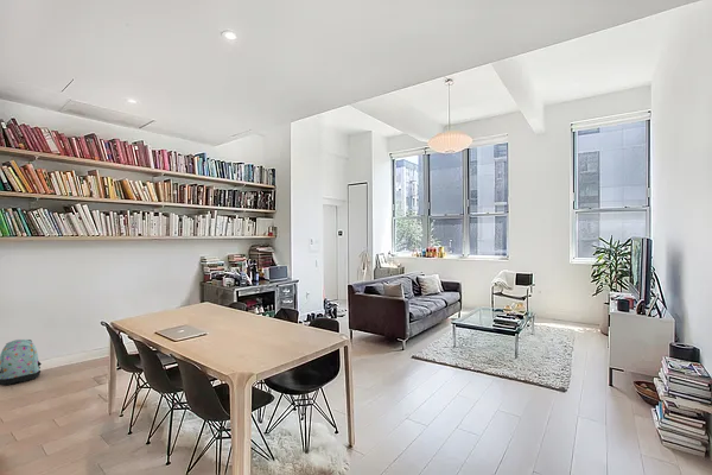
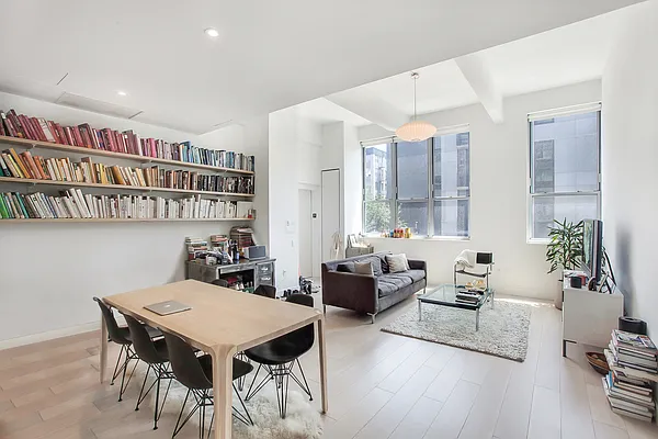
- backpack (19, 360)
